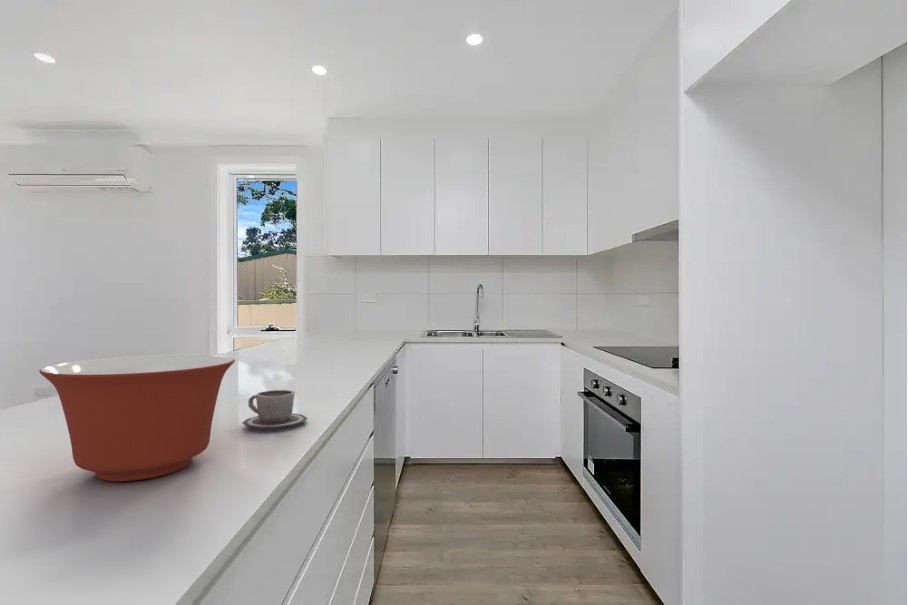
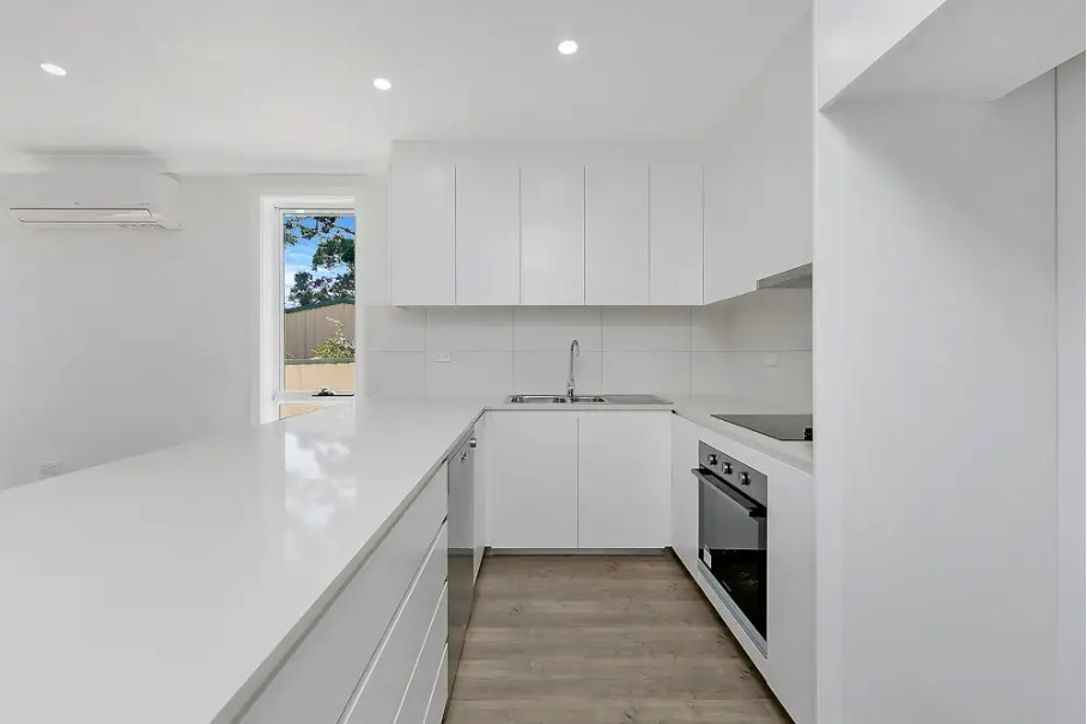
- cup (275, 408)
- mixing bowl (145, 414)
